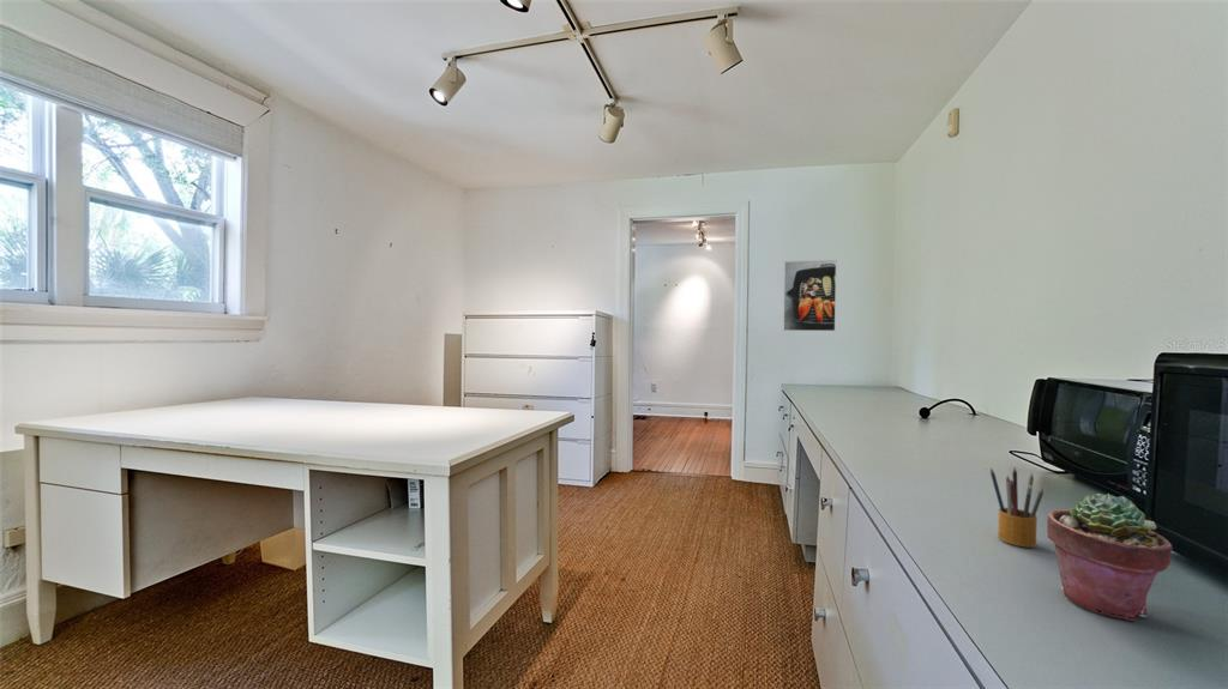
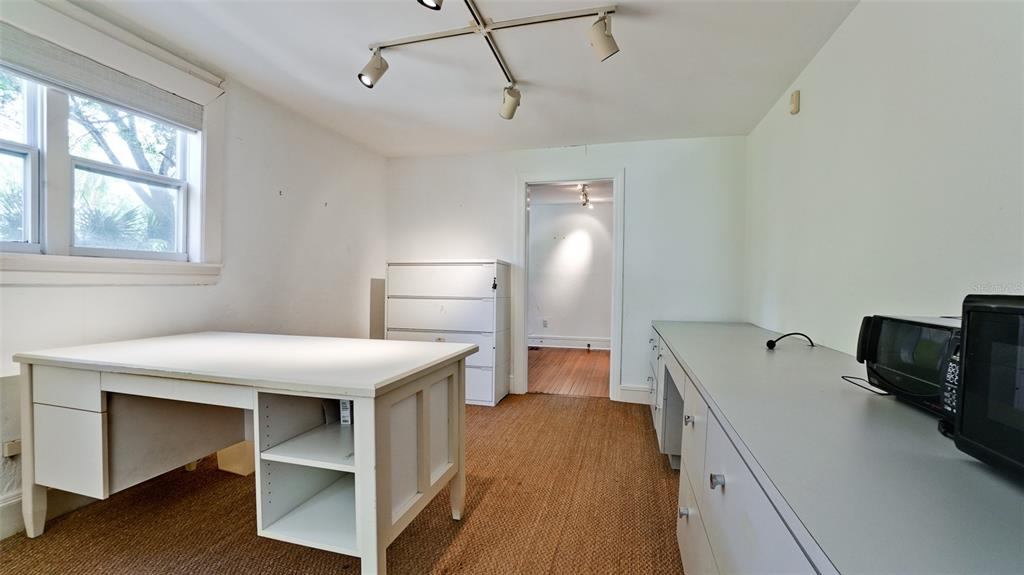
- pencil box (1016, 504)
- potted succulent (1103, 549)
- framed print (808, 296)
